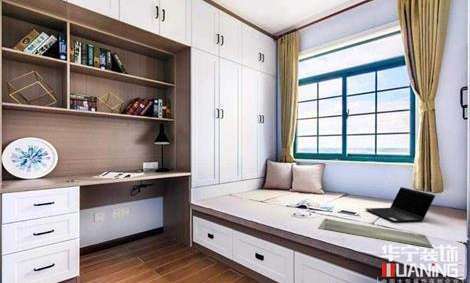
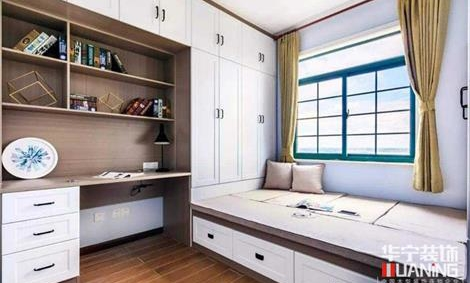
- laptop computer (397, 203)
- tray (370, 230)
